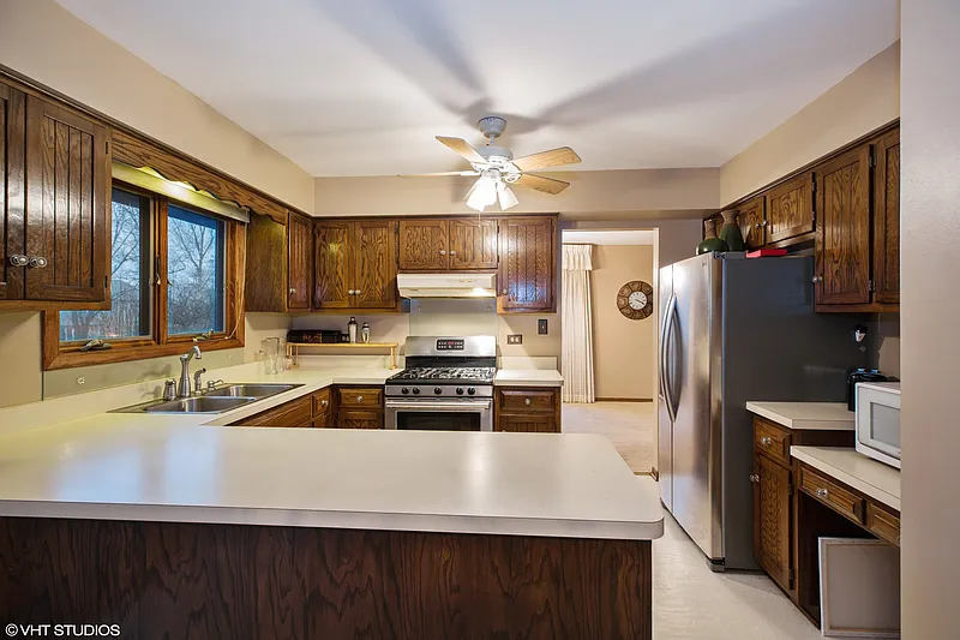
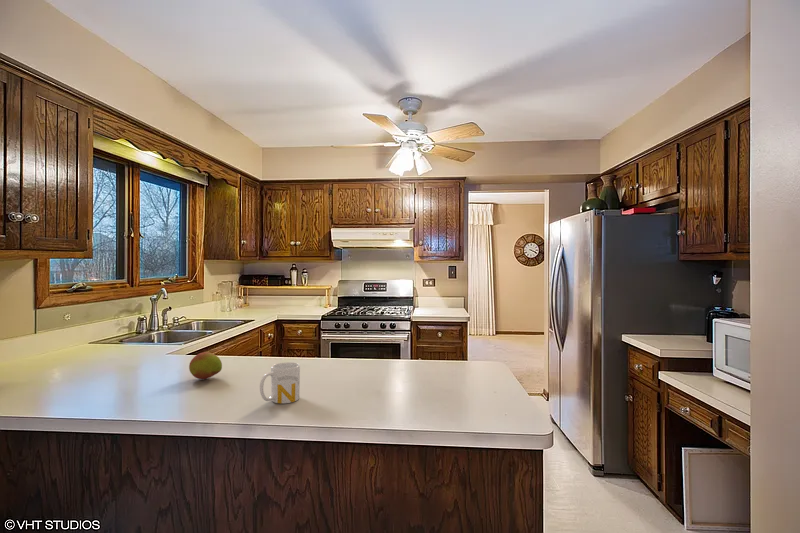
+ fruit (205, 365)
+ mug (282, 383)
